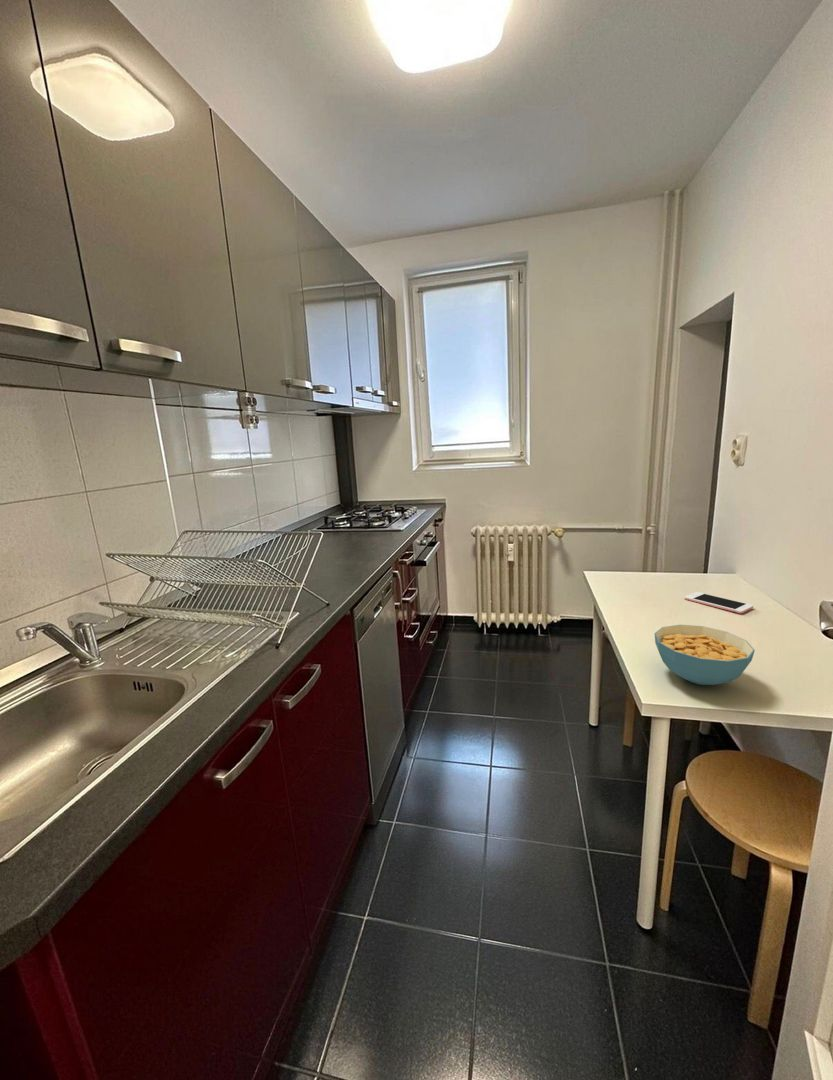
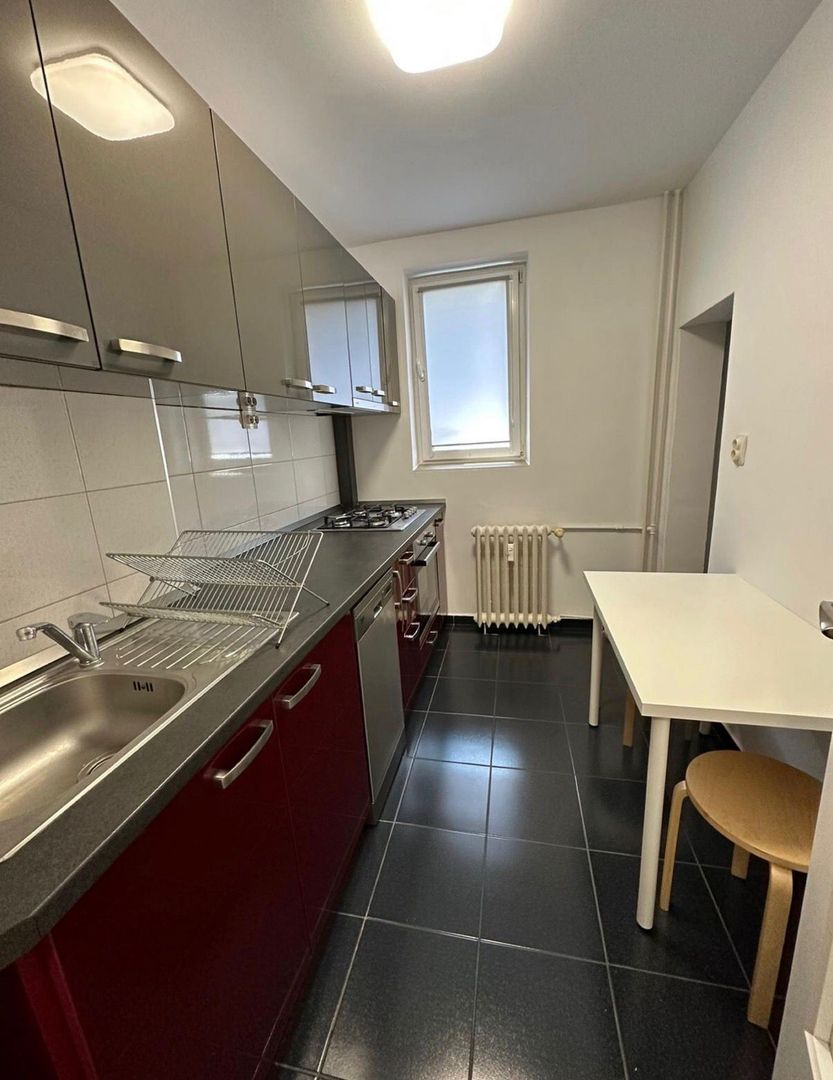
- cereal bowl (700, 660)
- cell phone (717, 602)
